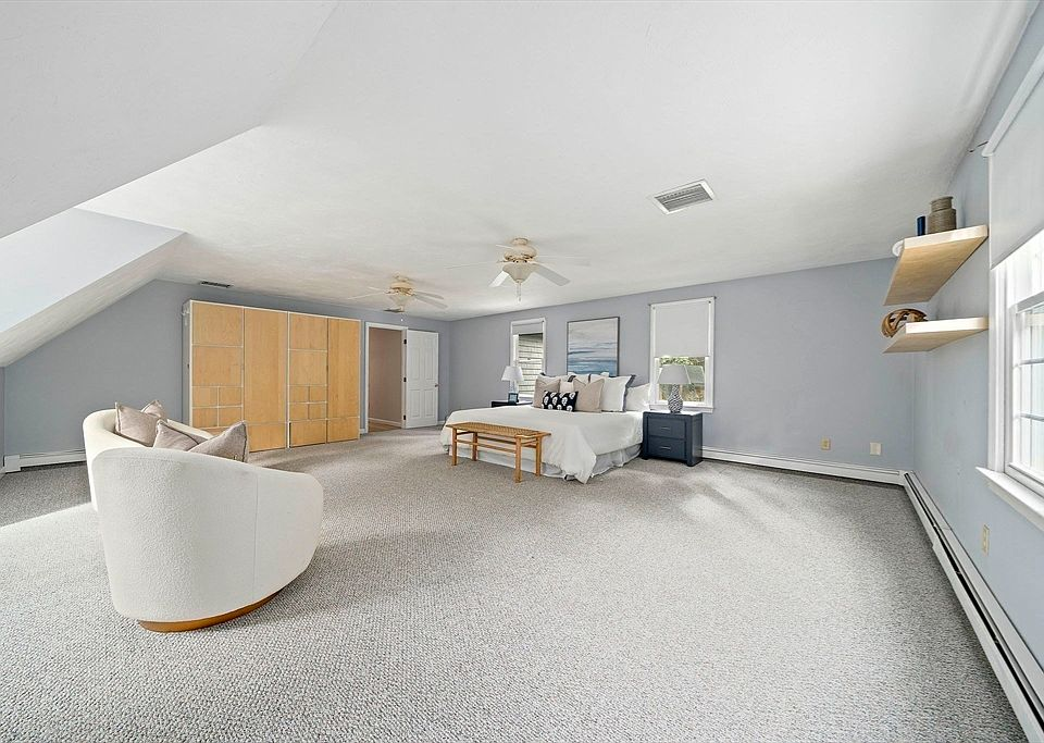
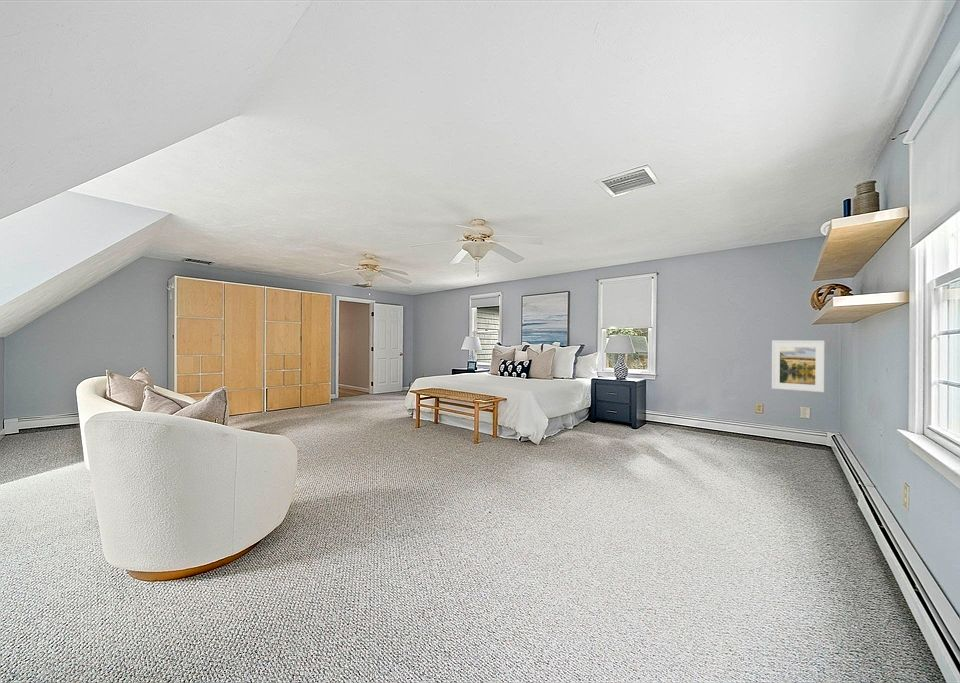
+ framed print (797, 365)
